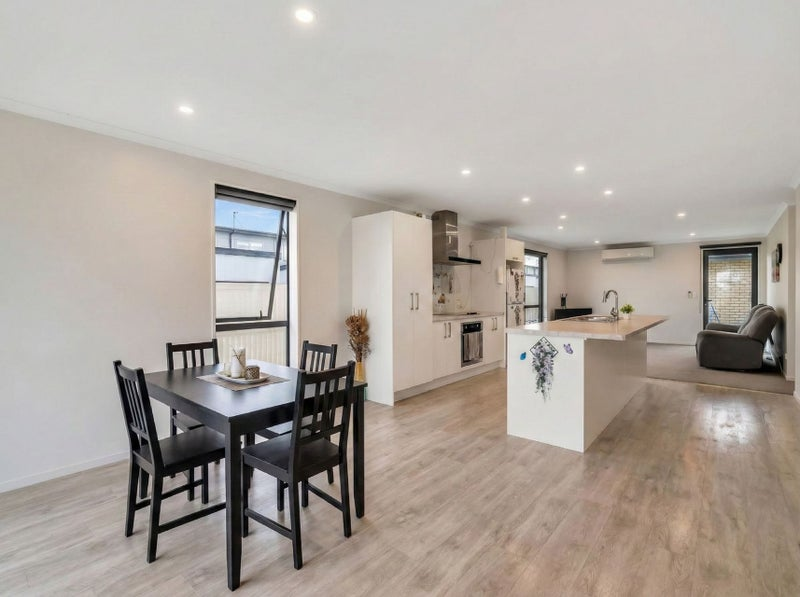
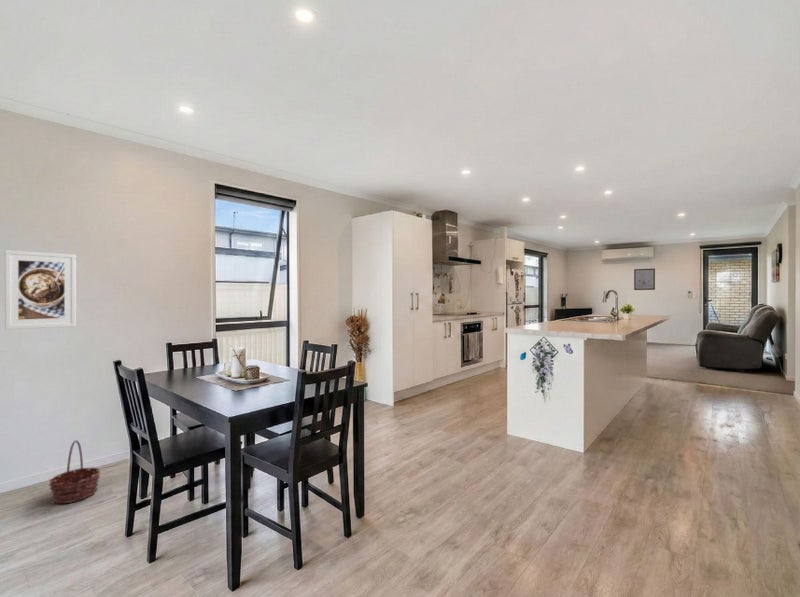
+ basket (75, 469)
+ wall art (644, 279)
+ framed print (42, 290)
